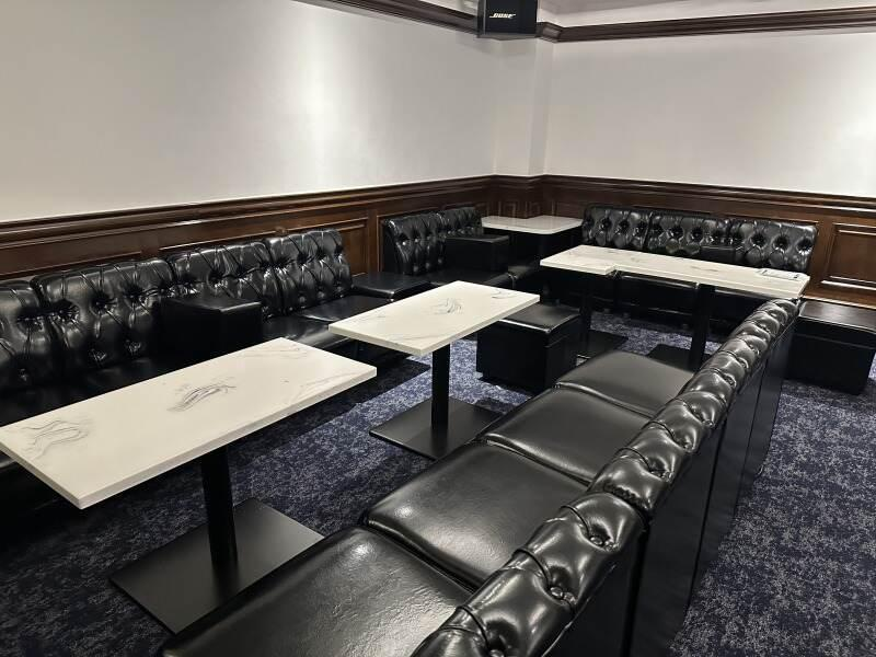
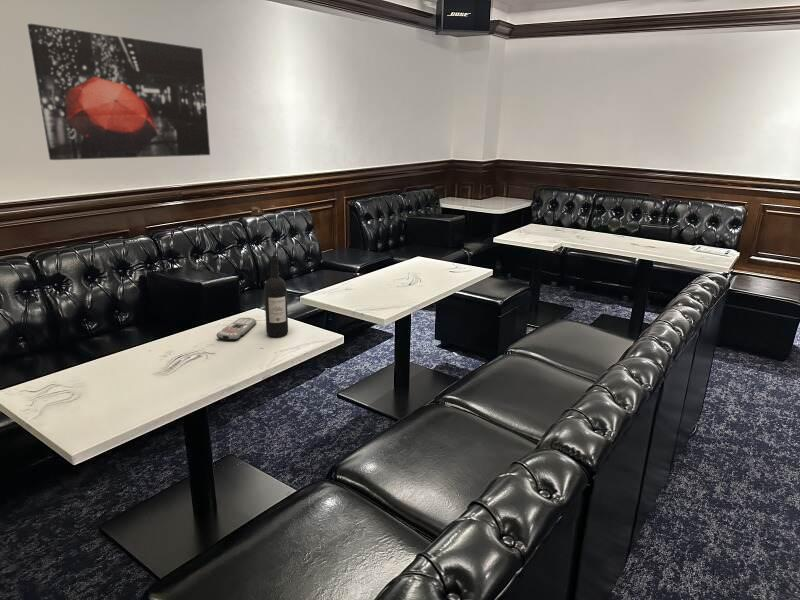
+ wall art (132, 99)
+ remote control (238, 328)
+ wine bottle (275, 295)
